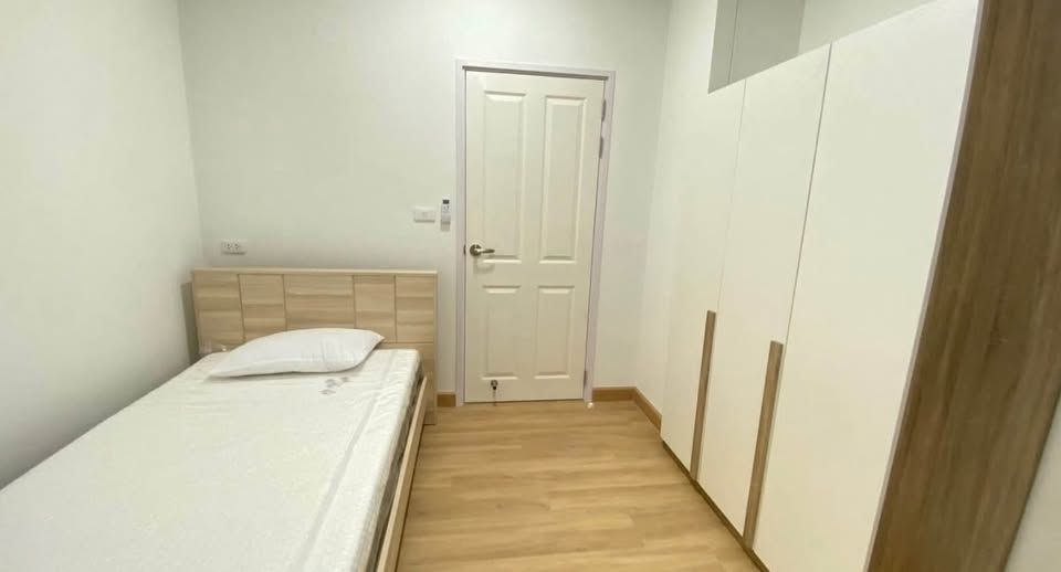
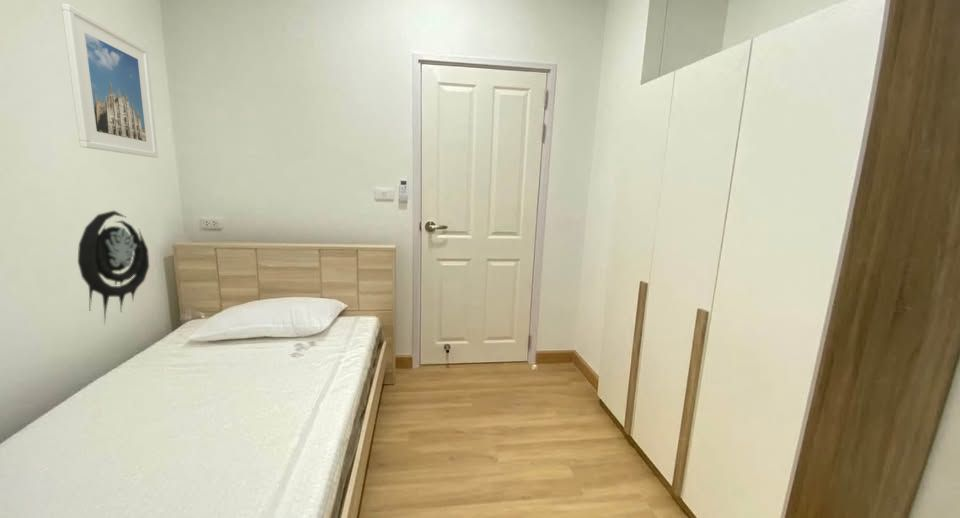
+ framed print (117, 92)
+ wall ornament (118, 264)
